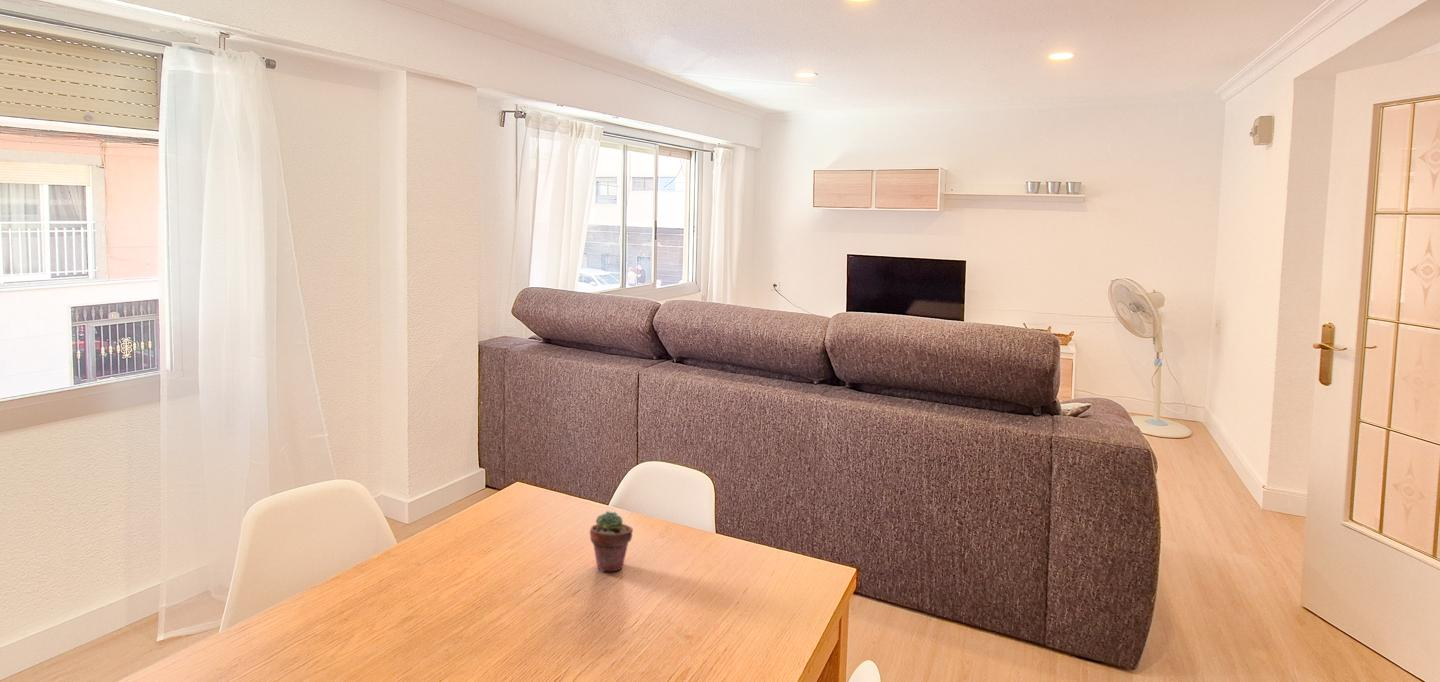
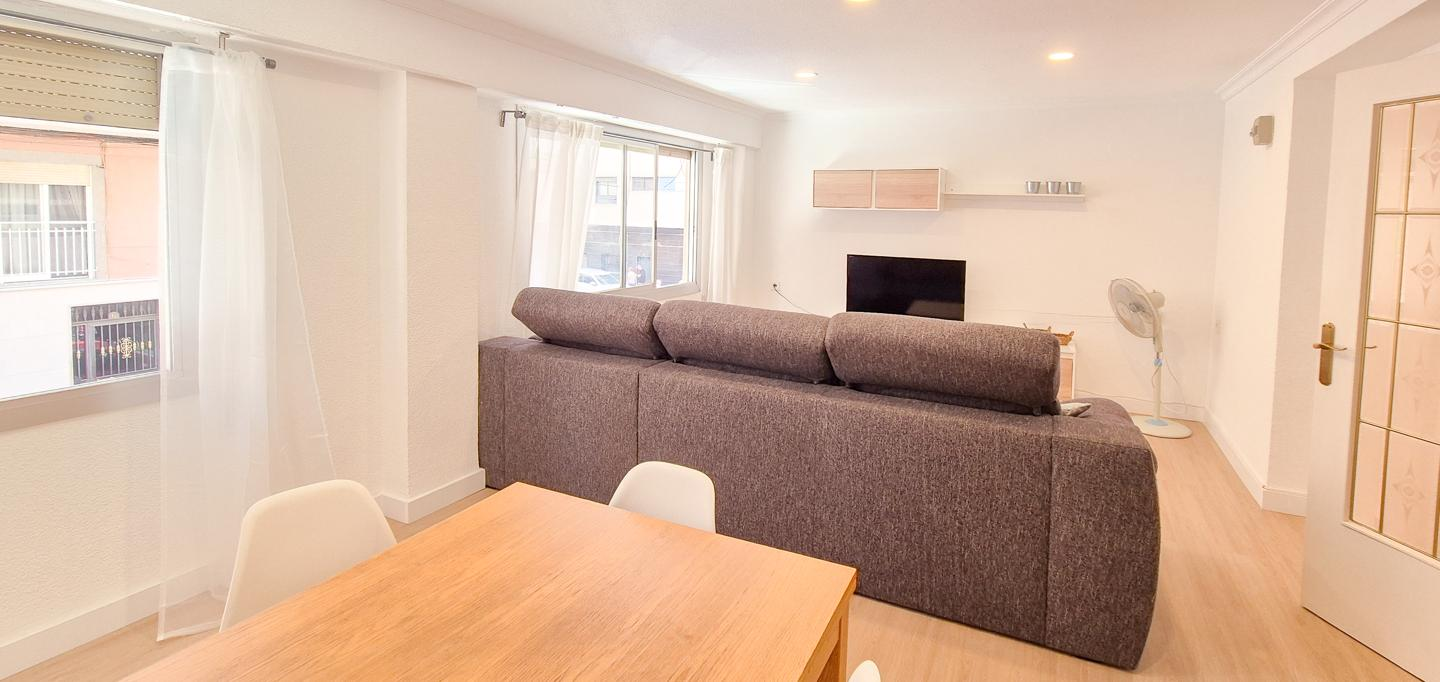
- potted succulent (610, 539)
